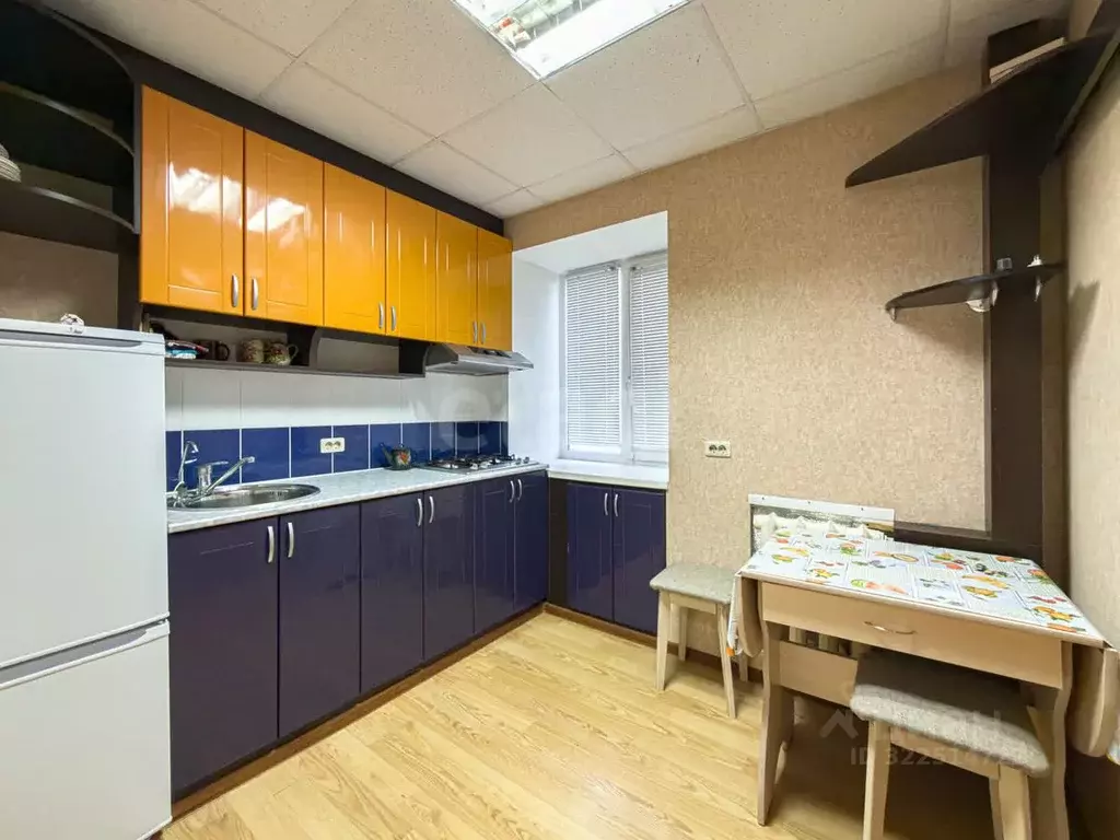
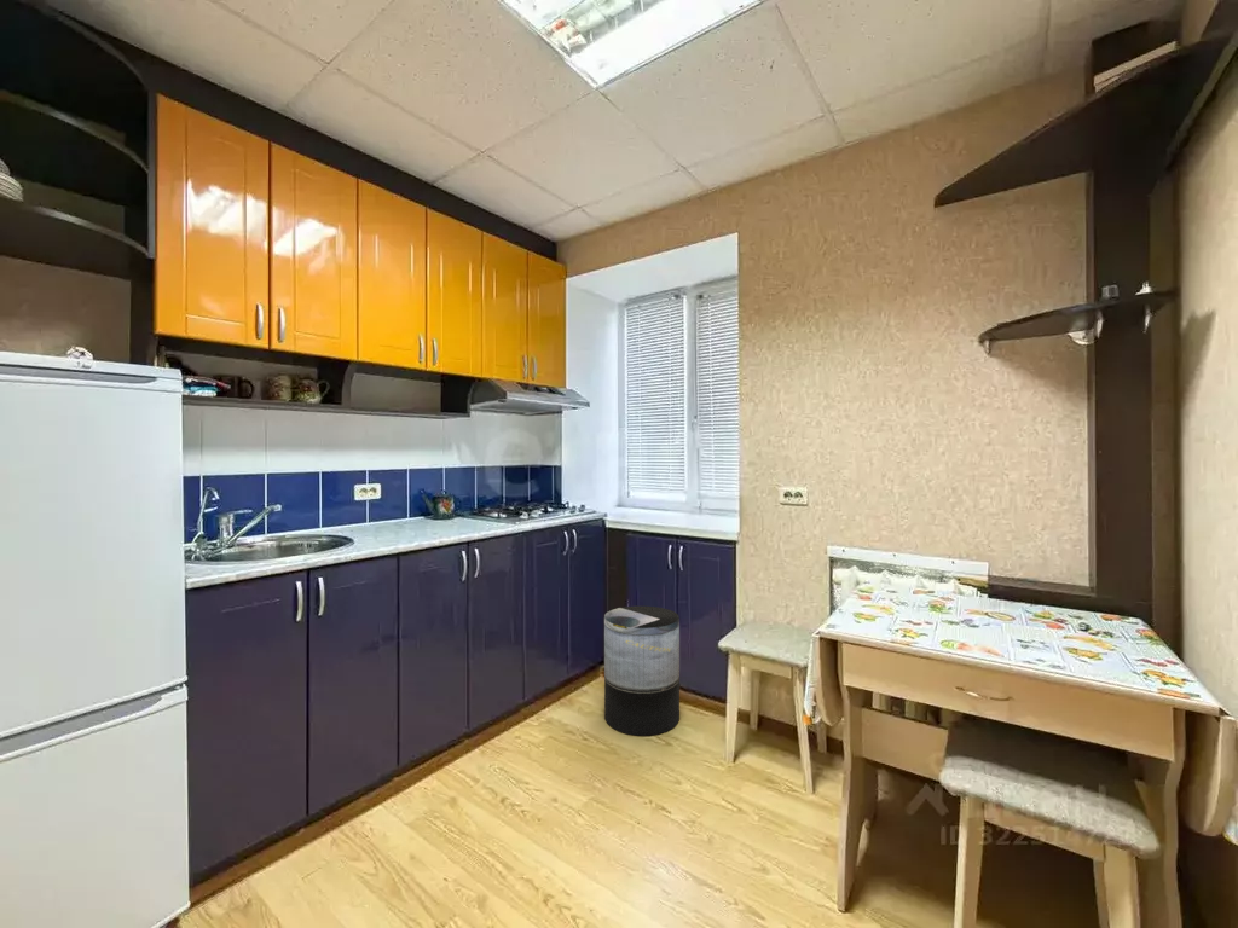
+ trash can (641, 666)
